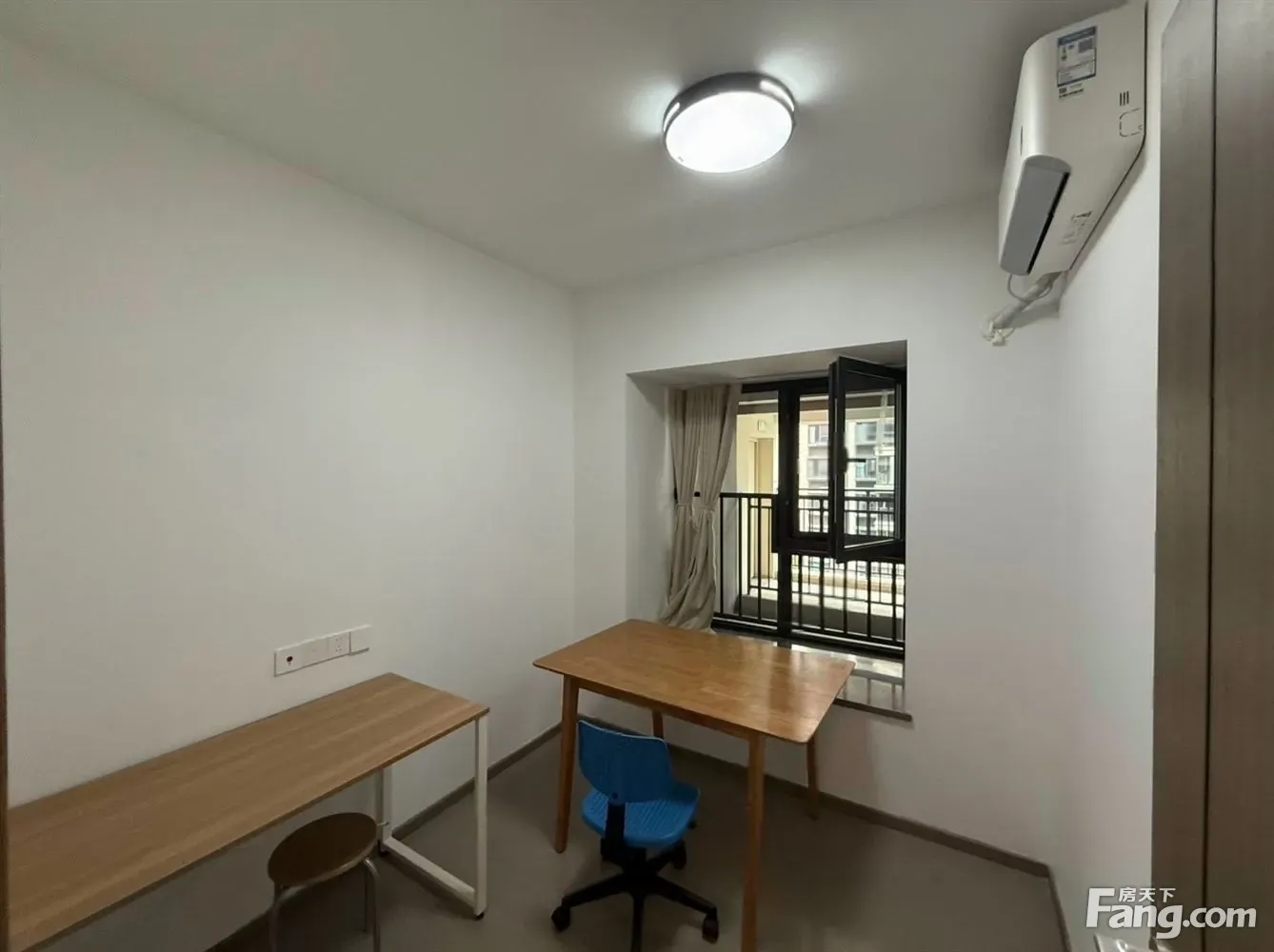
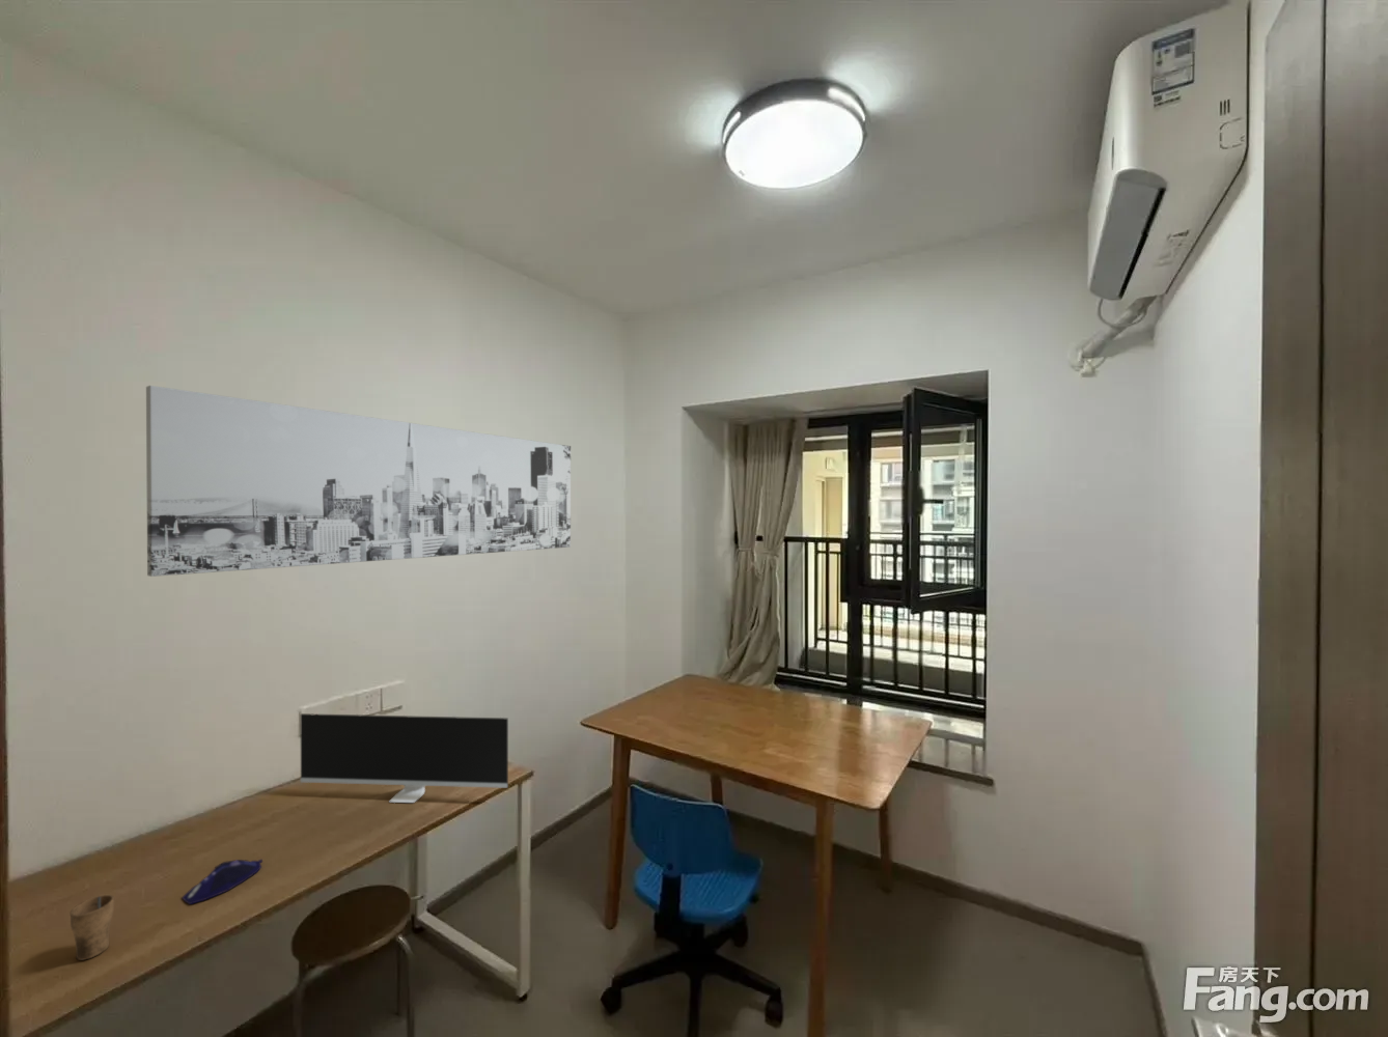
+ computer mouse (224, 873)
+ wall art (423, 490)
+ cup (93, 922)
+ monitor (407, 754)
